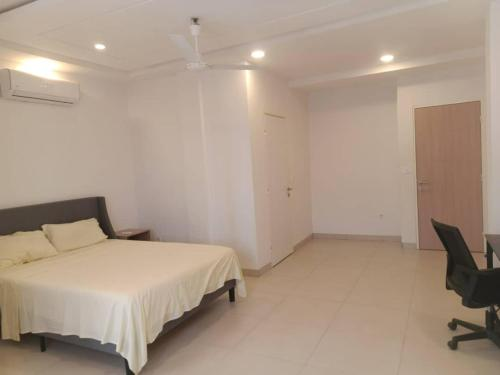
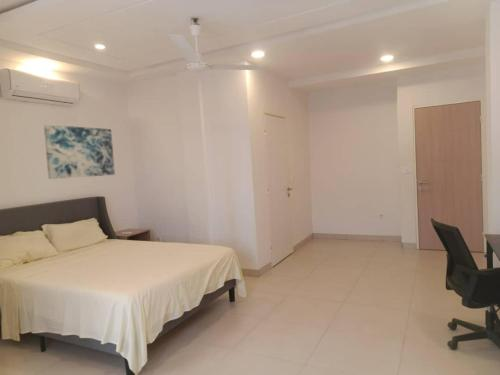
+ wall art (82, 152)
